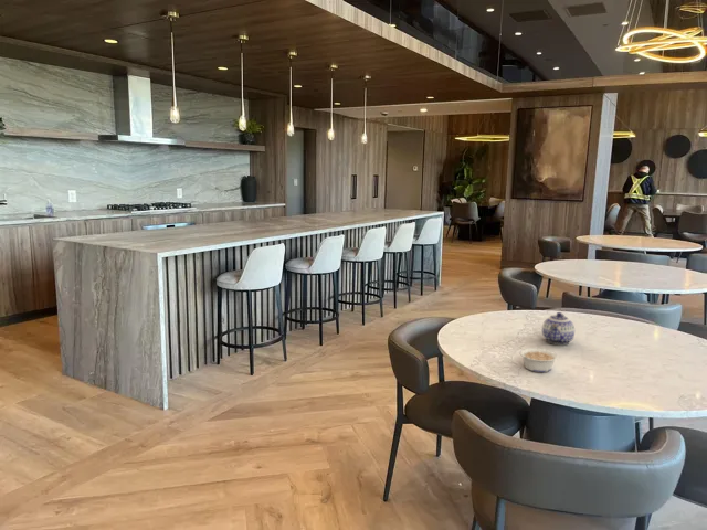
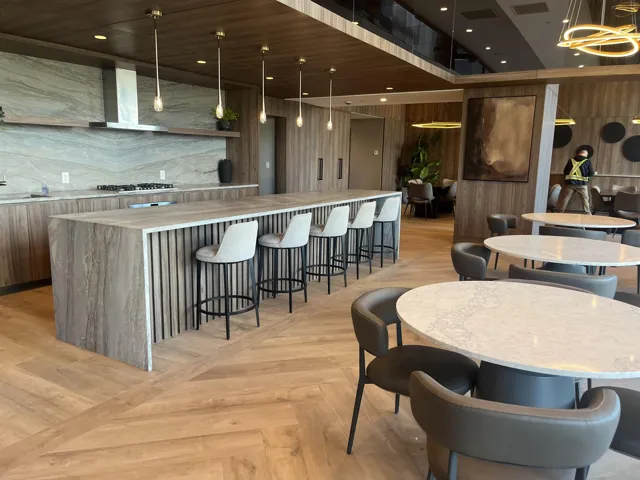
- teapot (558, 327)
- legume (538, 360)
